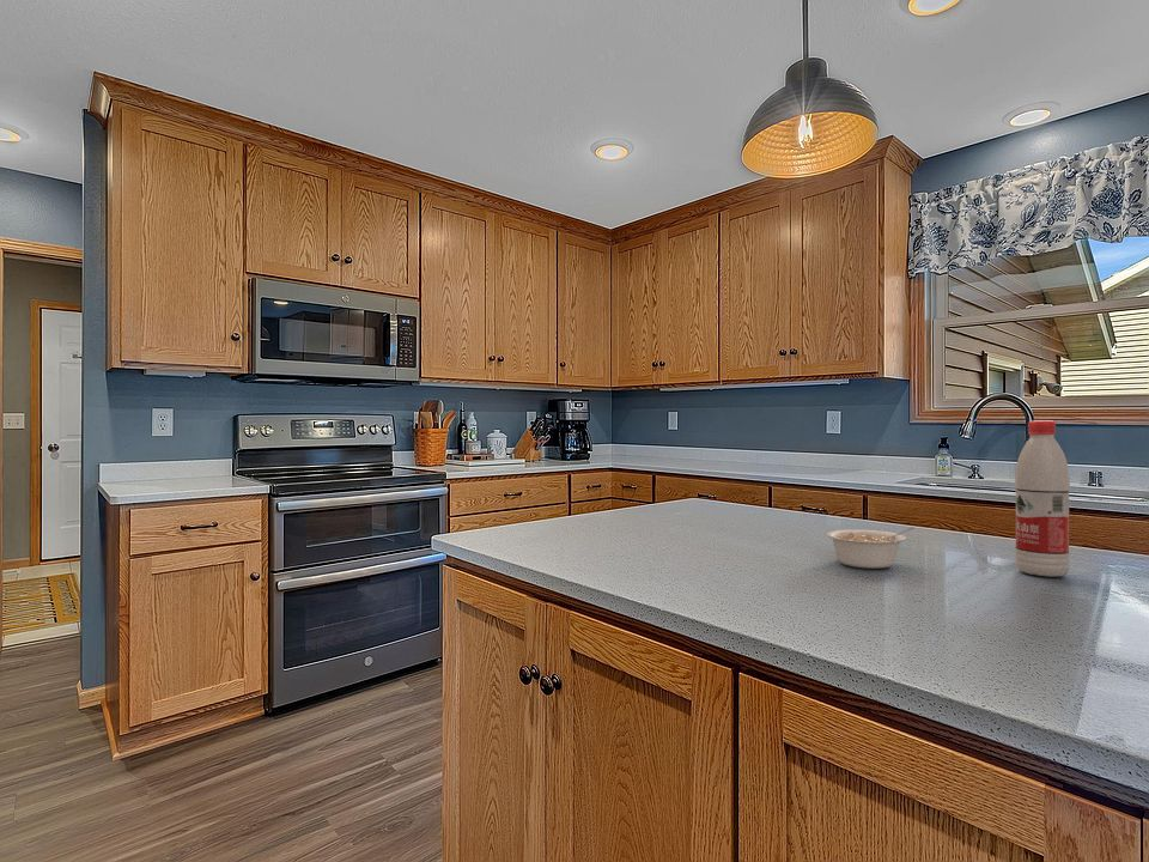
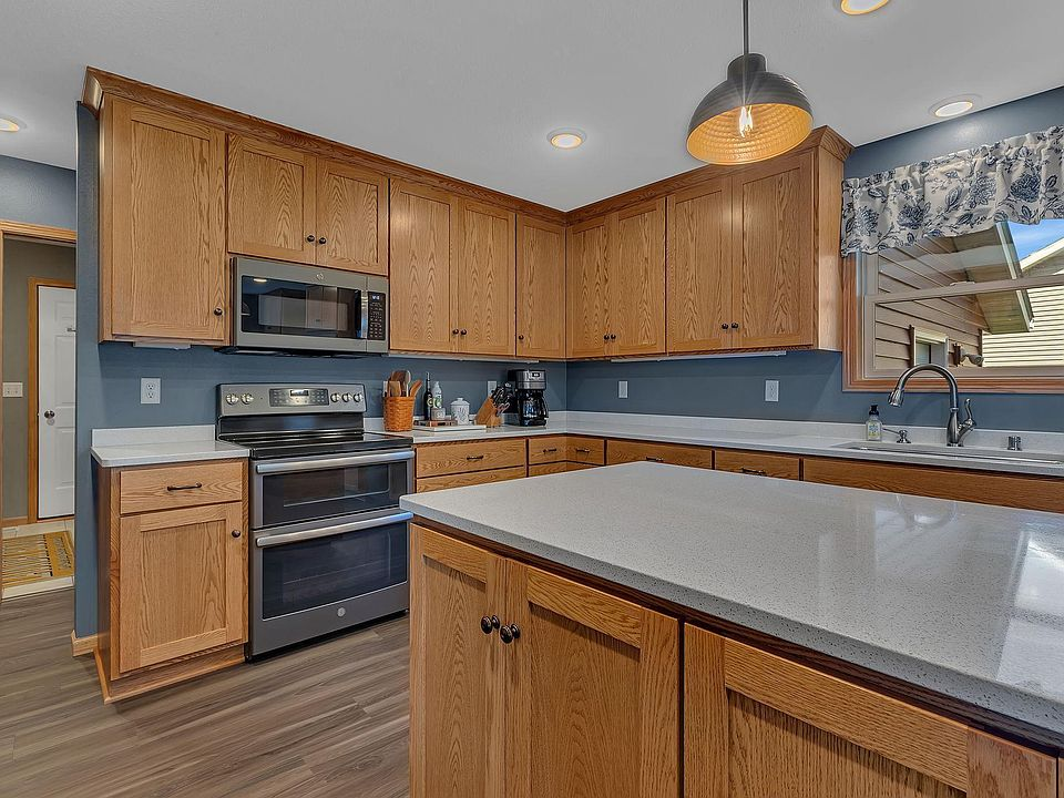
- water bottle (1041, 496)
- legume (867, 546)
